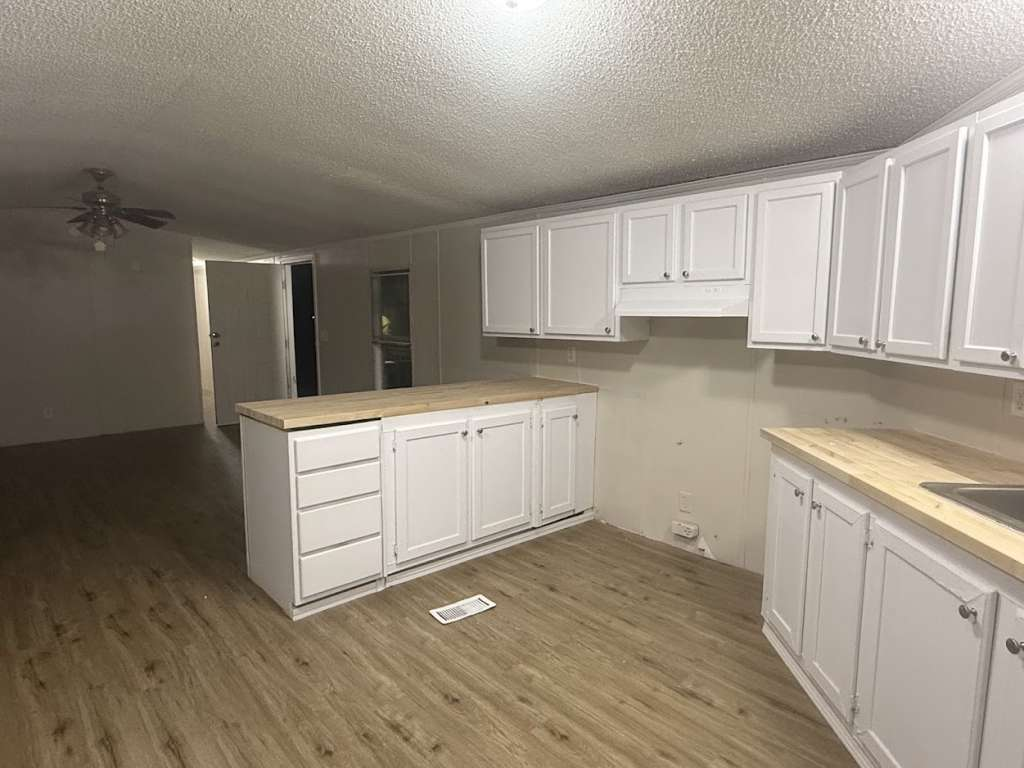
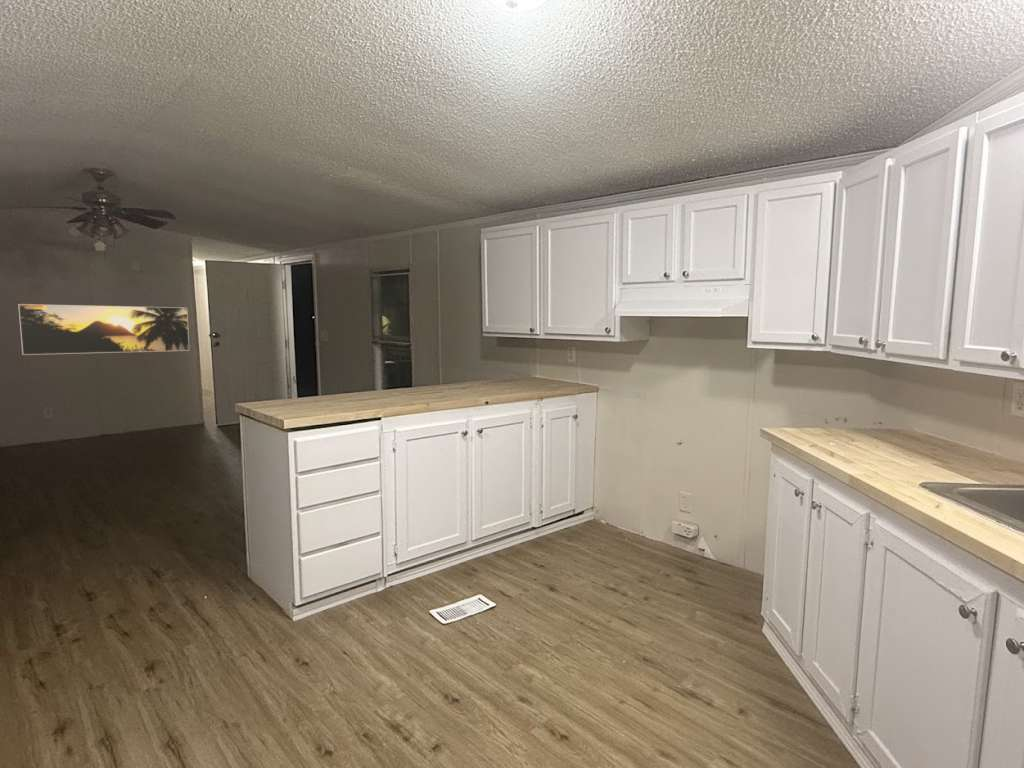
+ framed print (111, 329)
